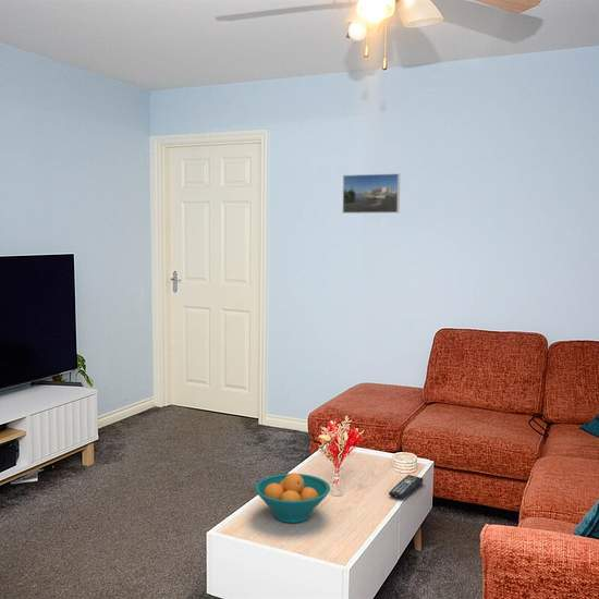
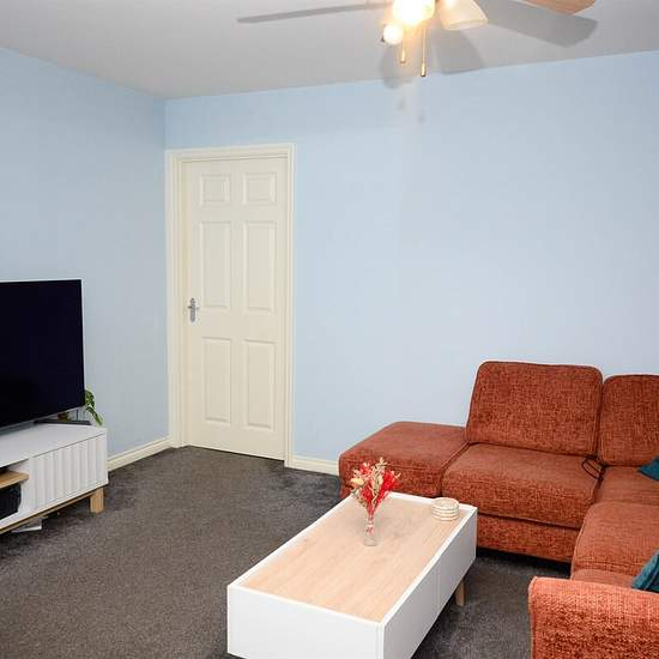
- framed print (370, 194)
- remote control (406, 486)
- fruit bowl (292, 494)
